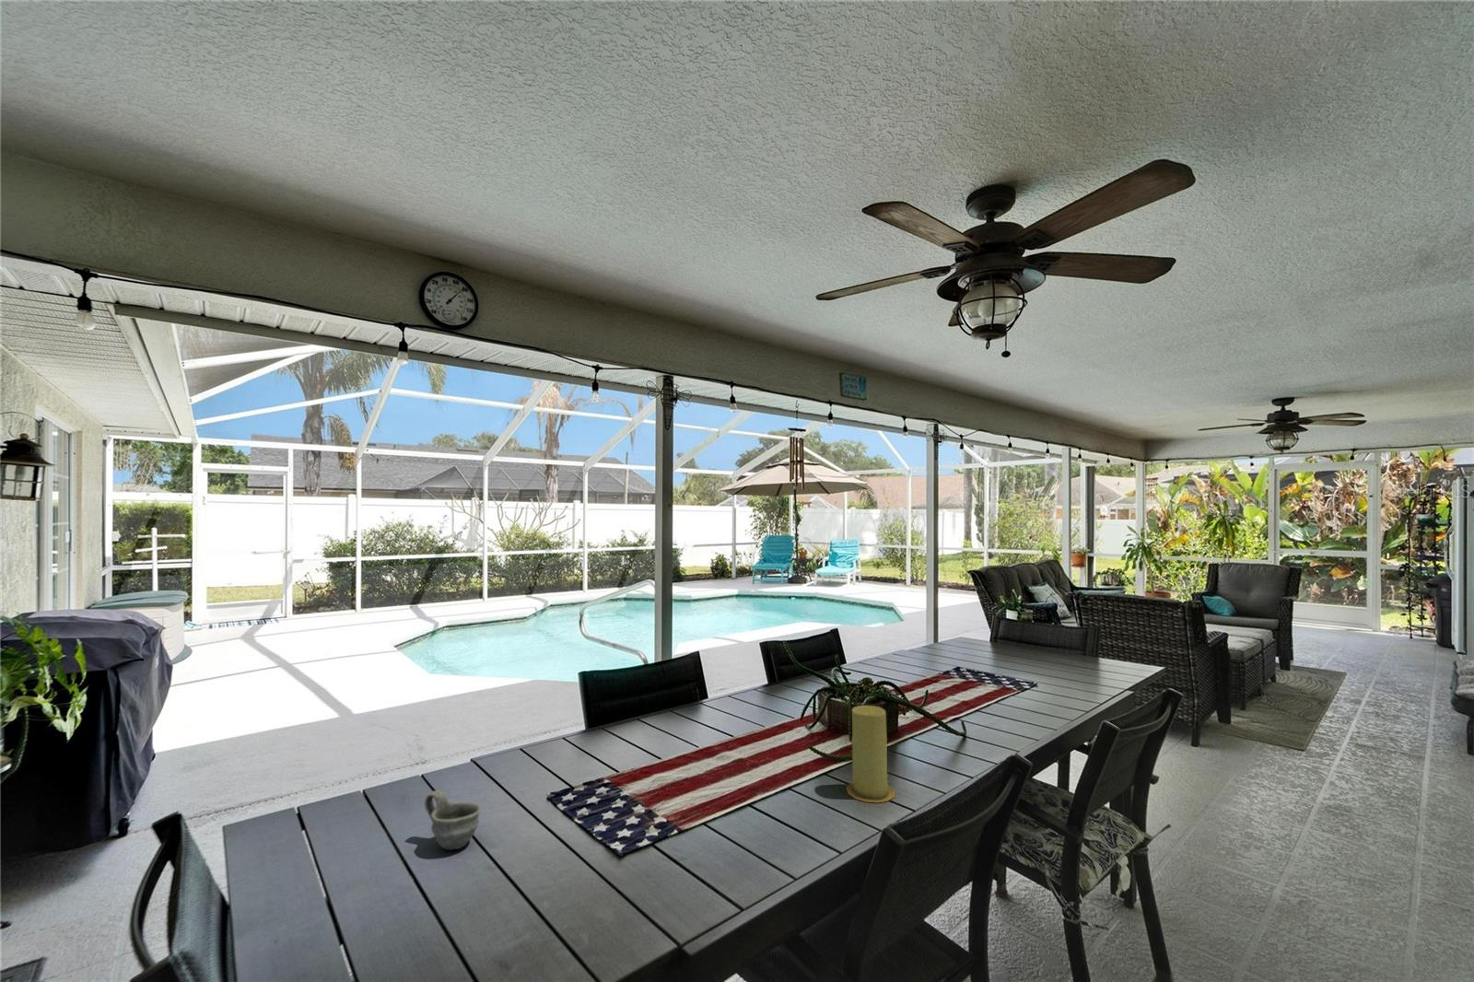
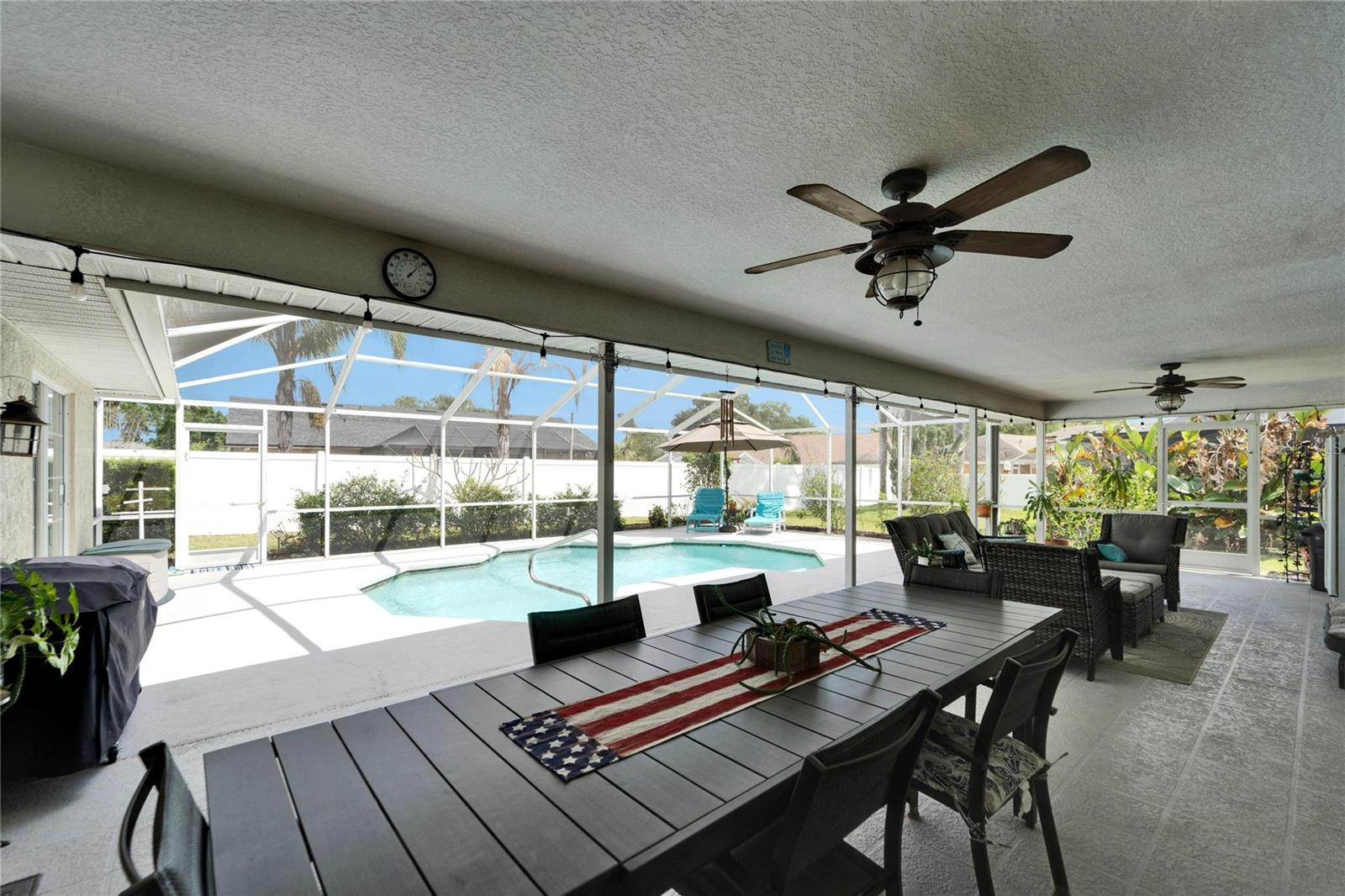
- candle (870, 750)
- cup (454, 818)
